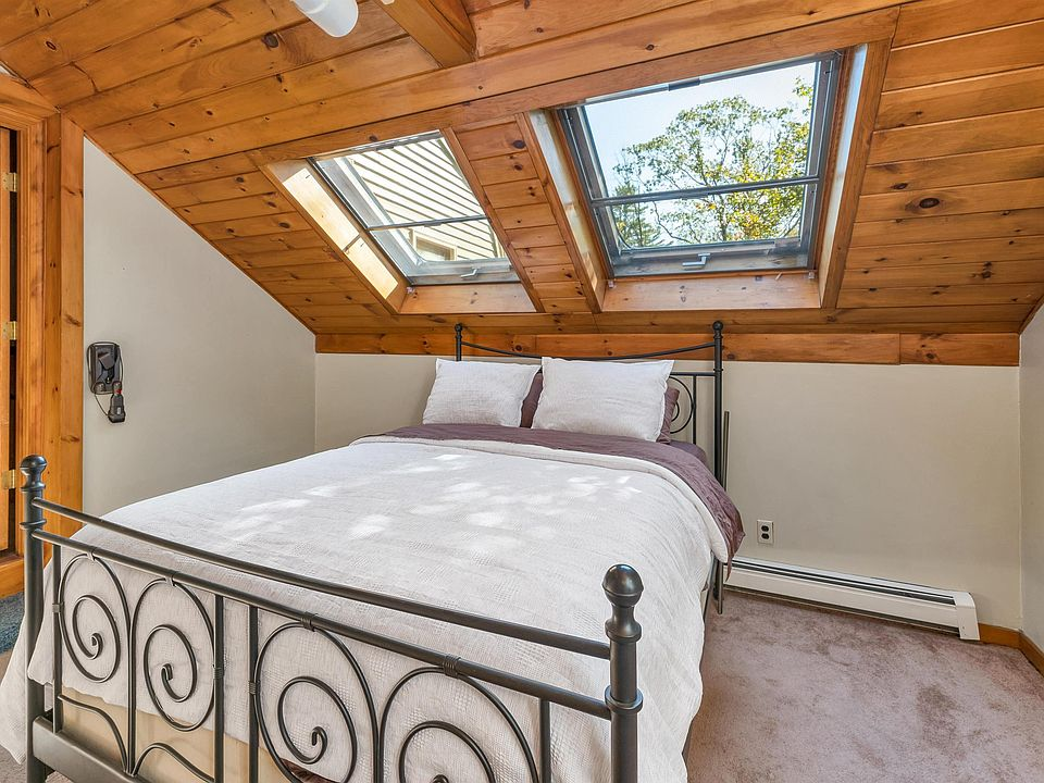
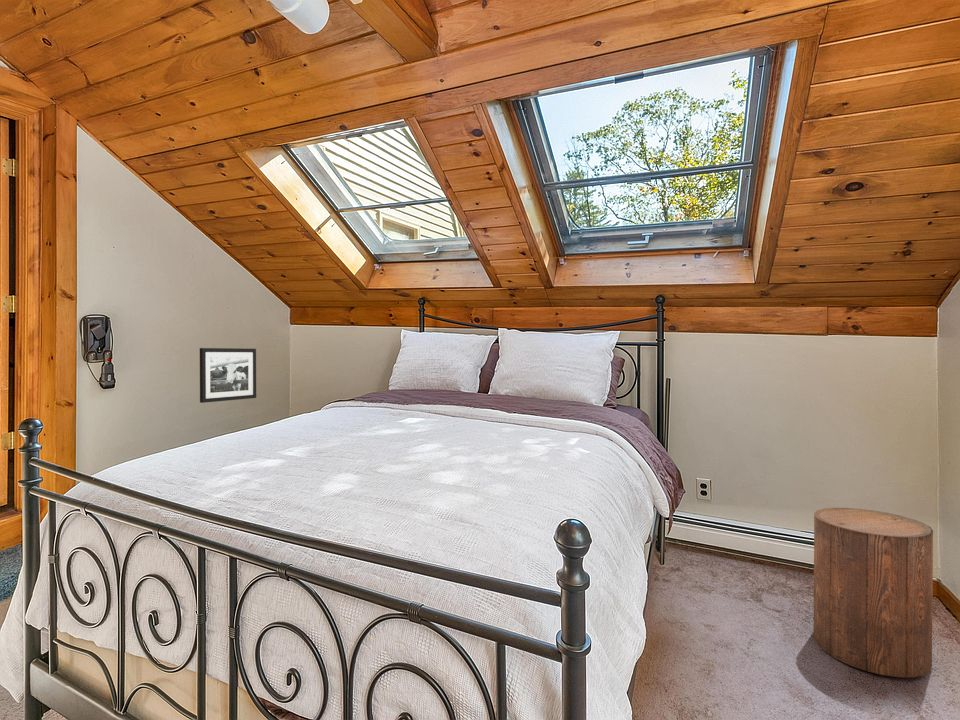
+ stool (869, 585)
+ picture frame (229, 374)
